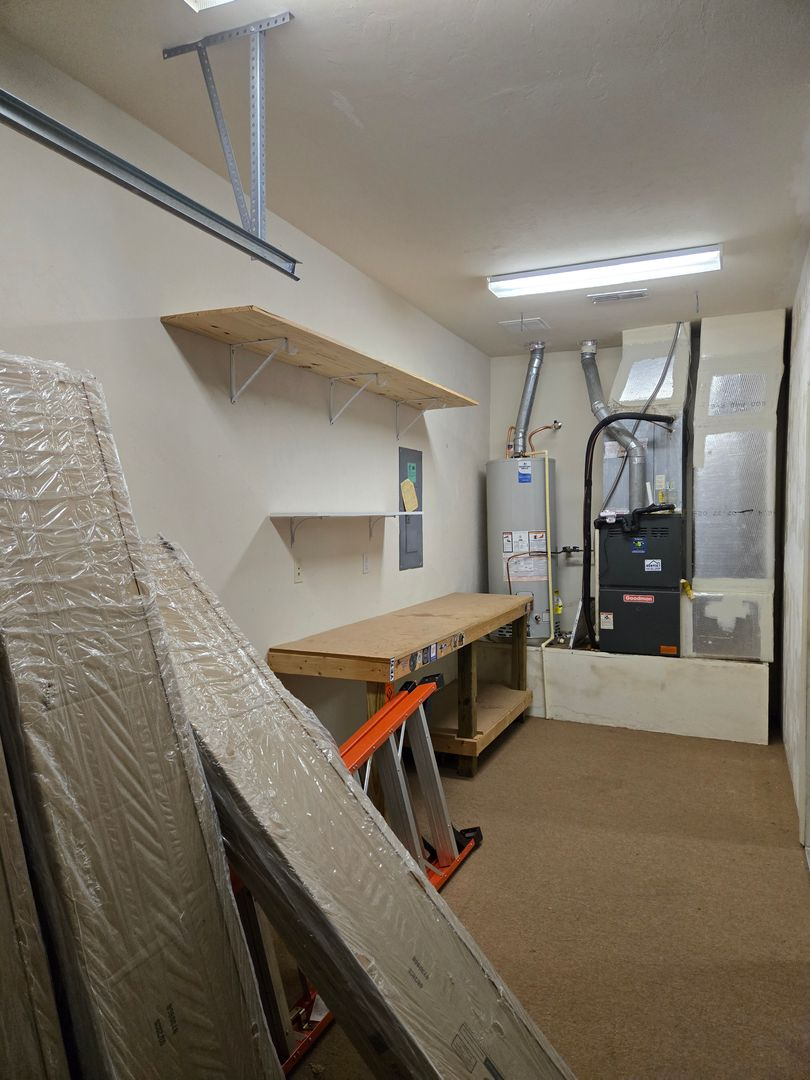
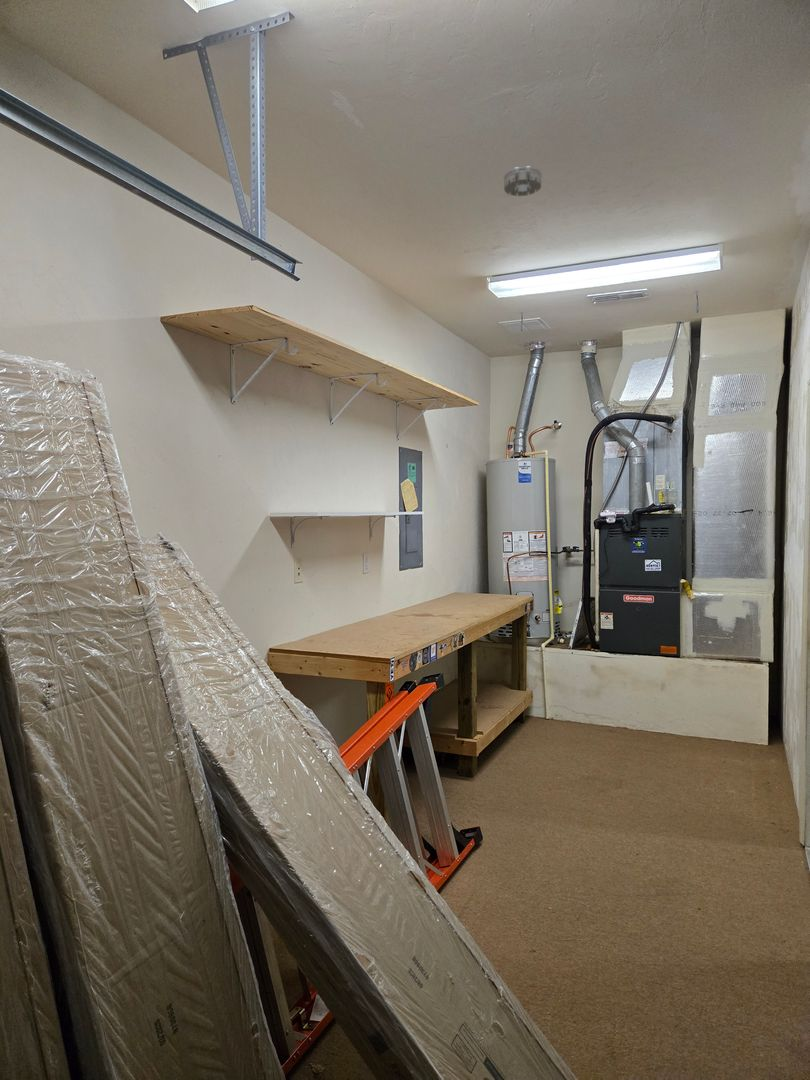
+ smoke detector (522, 180)
